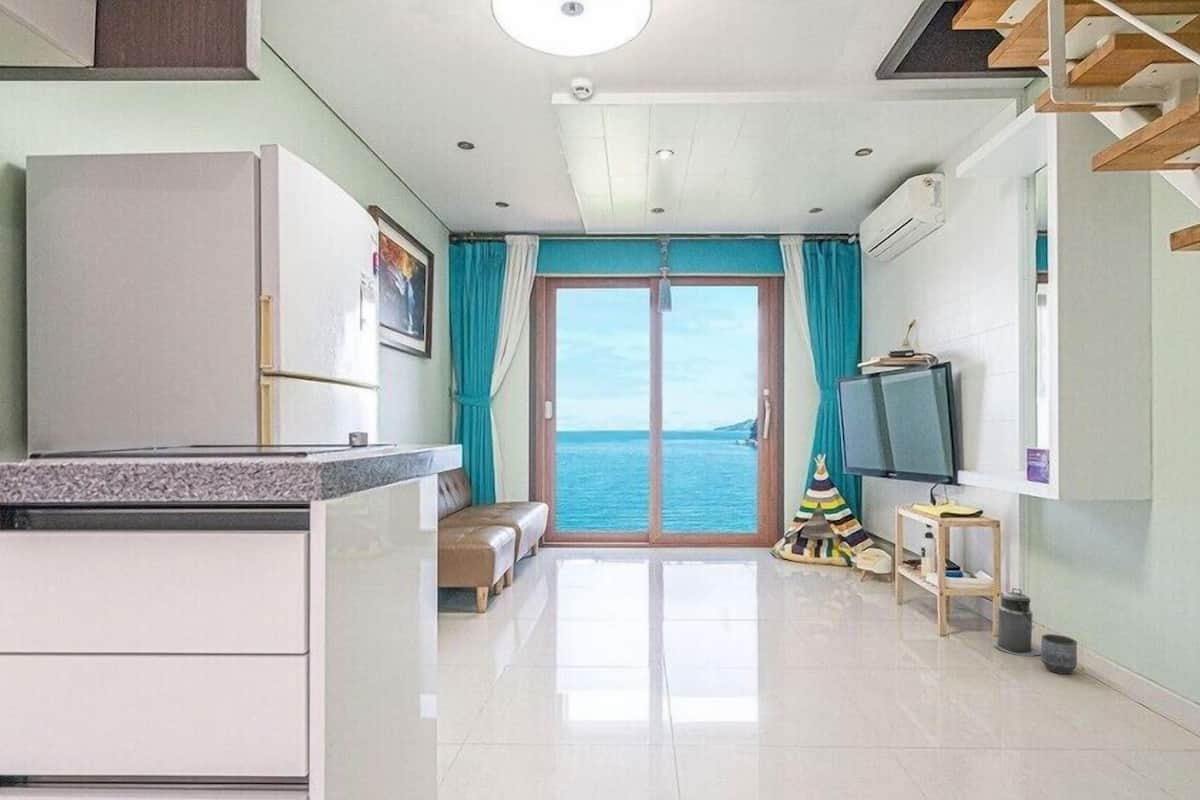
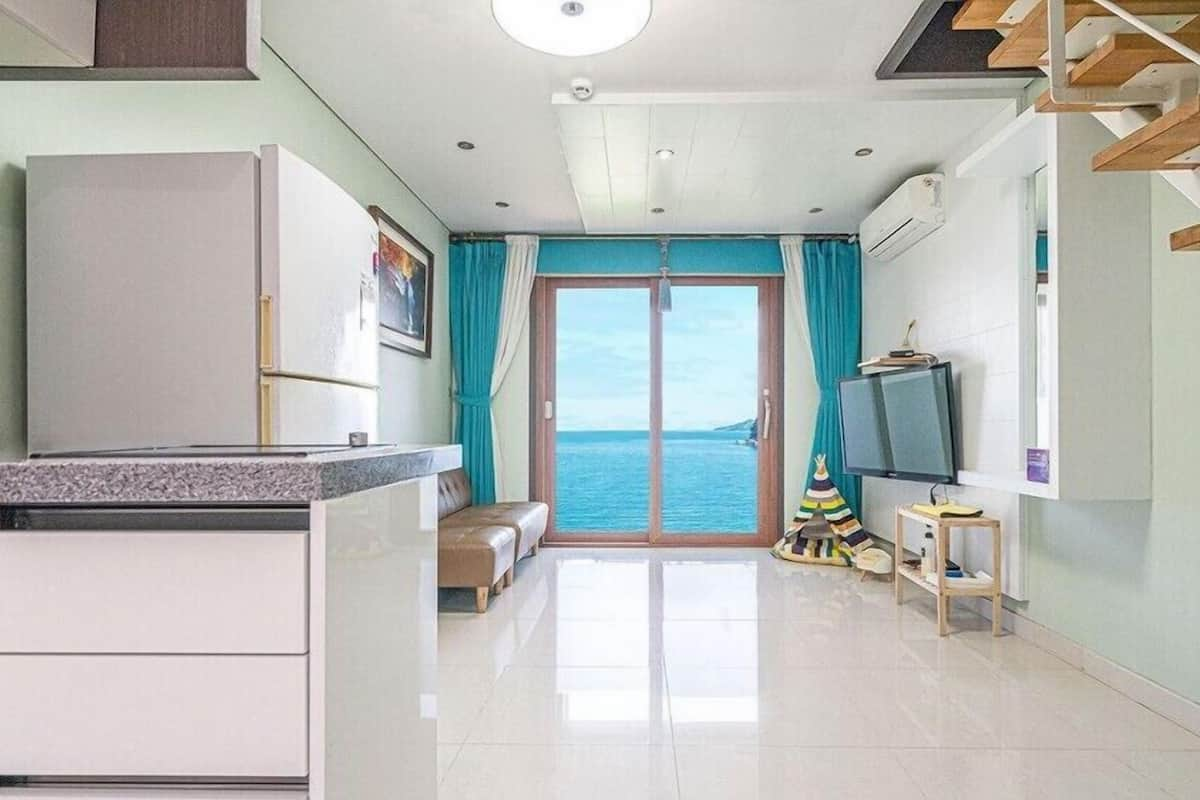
- canister (1018, 618)
- planter (1058, 654)
